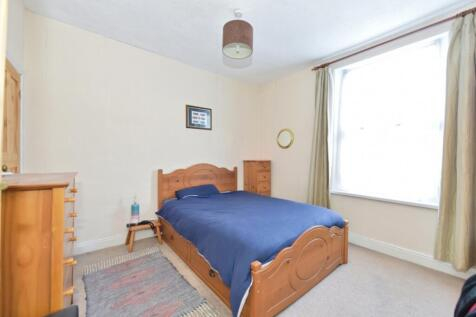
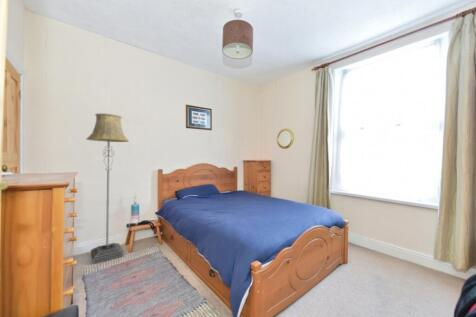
+ floor lamp (108, 185)
